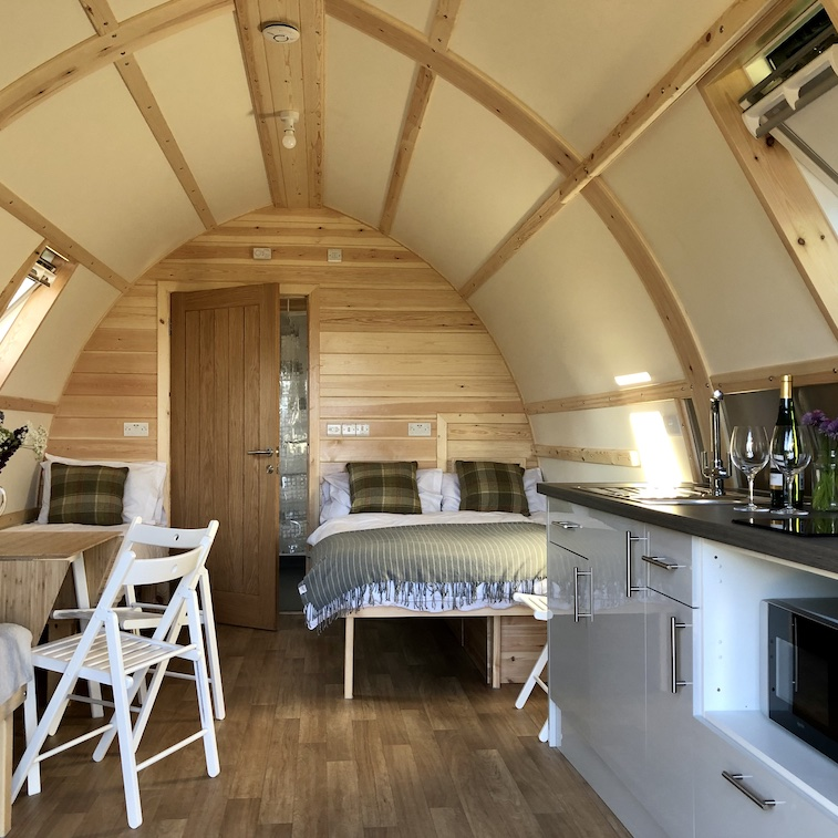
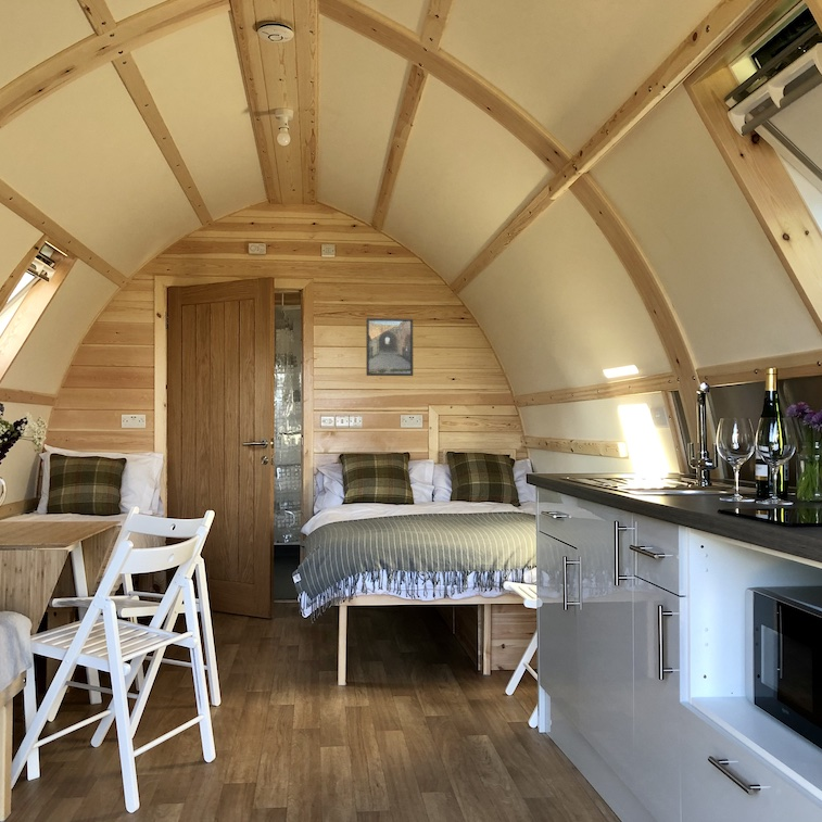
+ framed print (389, 346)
